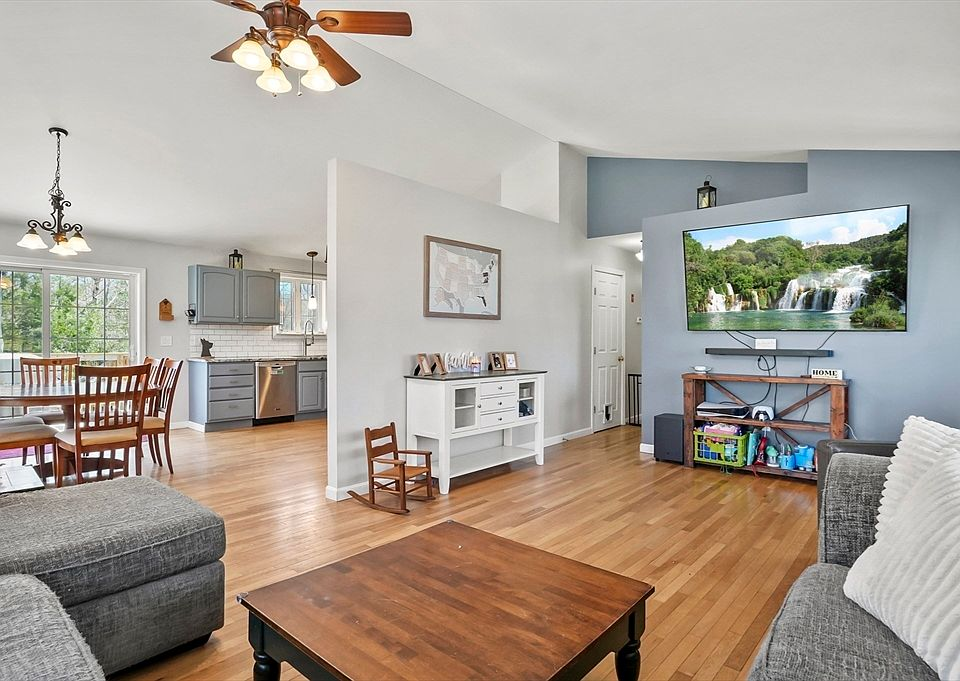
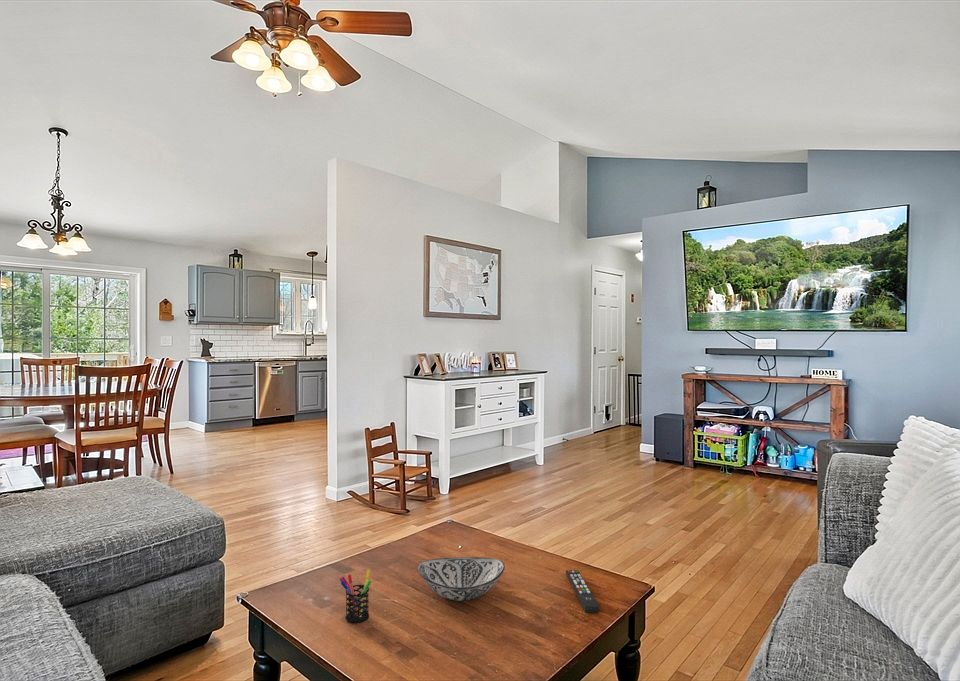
+ decorative bowl (461, 580)
+ pen holder (358, 594)
+ remote control (581, 589)
